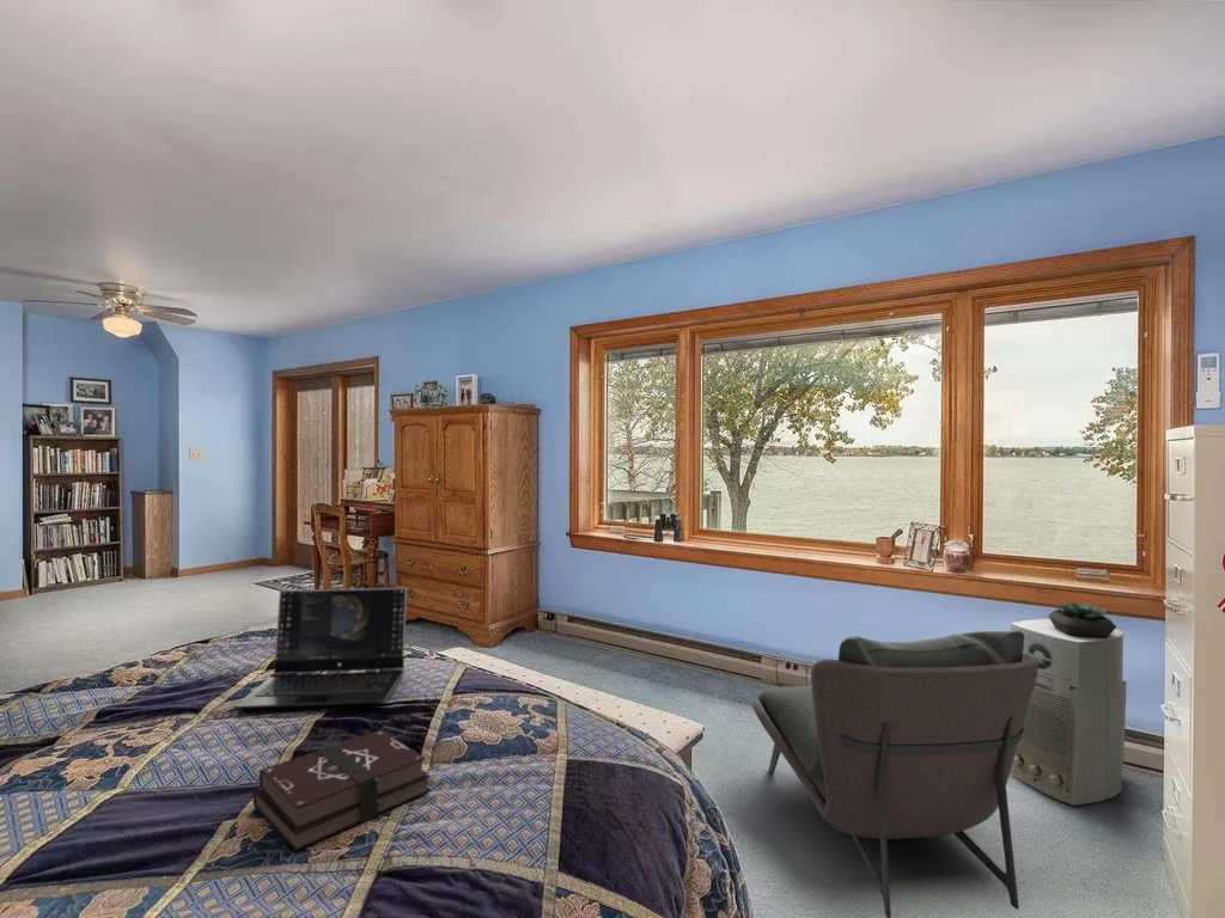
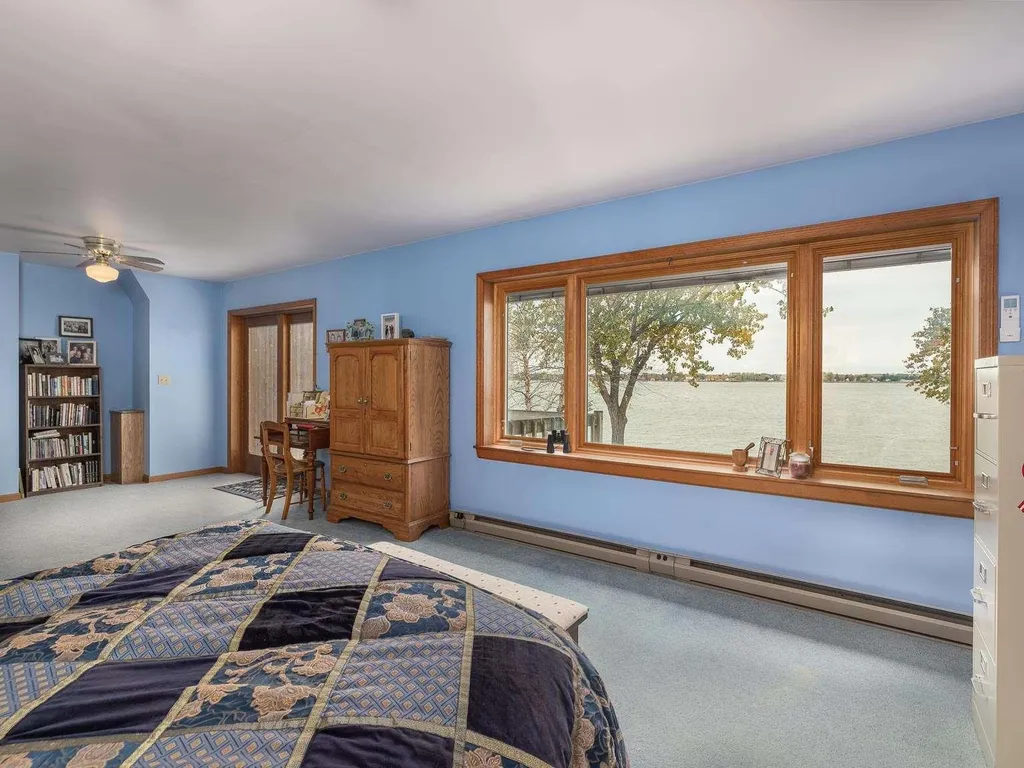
- air purifier (1067, 704)
- armless chair (879, 720)
- succulent plant (1080, 618)
- hardback book (343, 779)
- laptop (328, 644)
